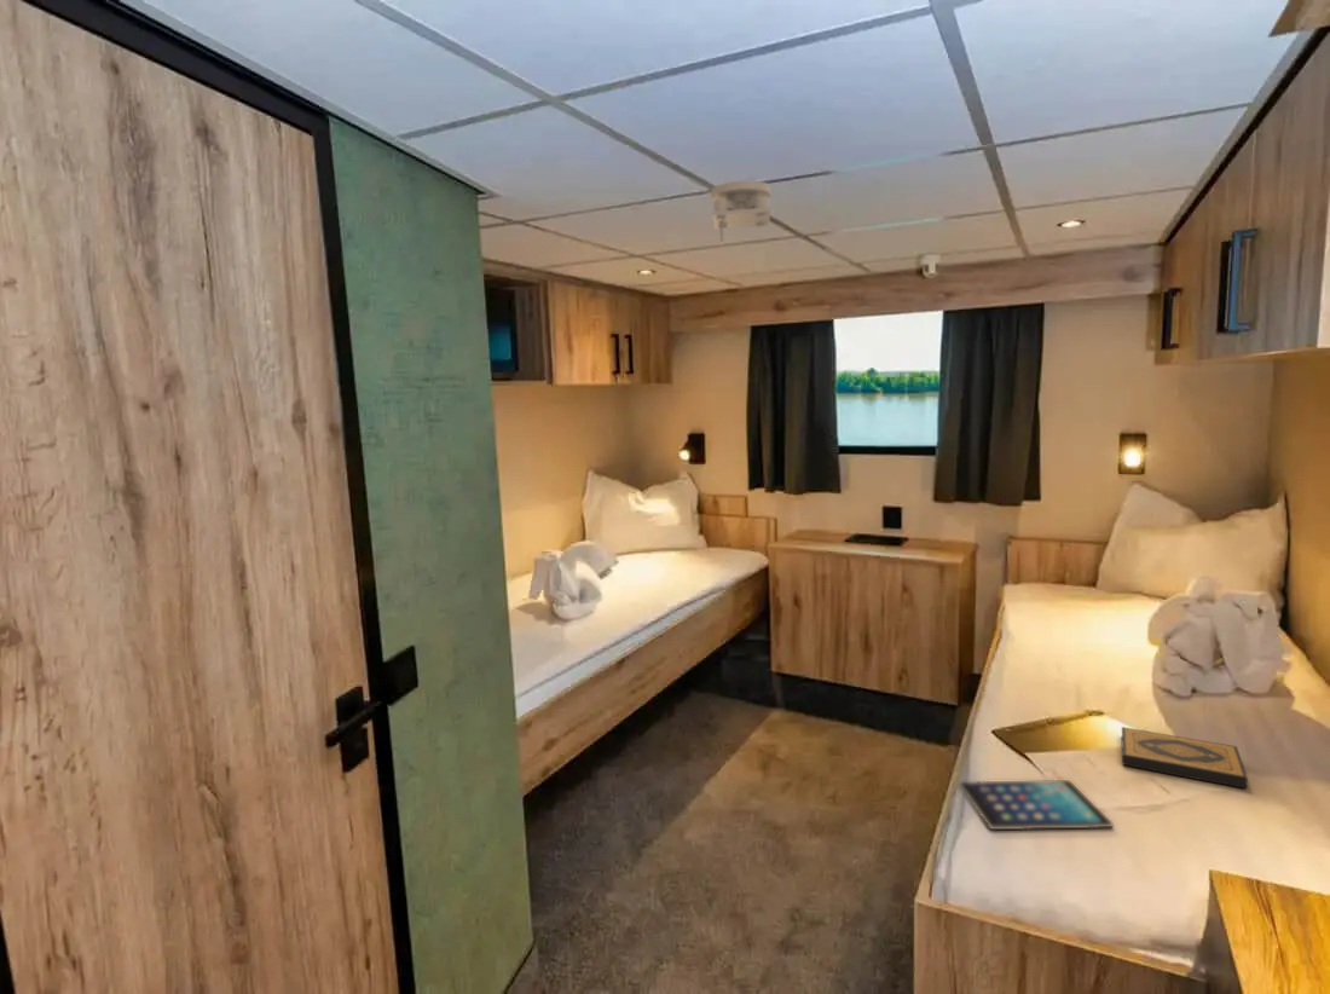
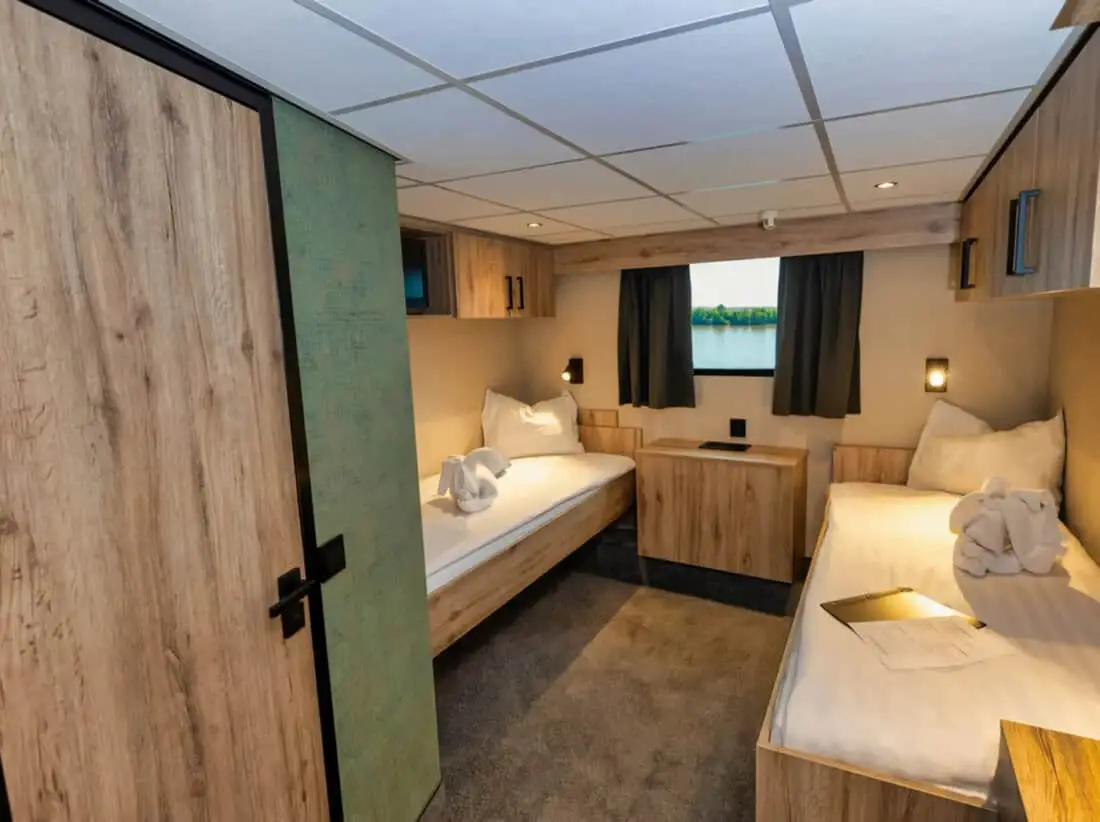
- hardback book (1179, 756)
- smoke detector (741, 215)
- tablet (1031, 803)
